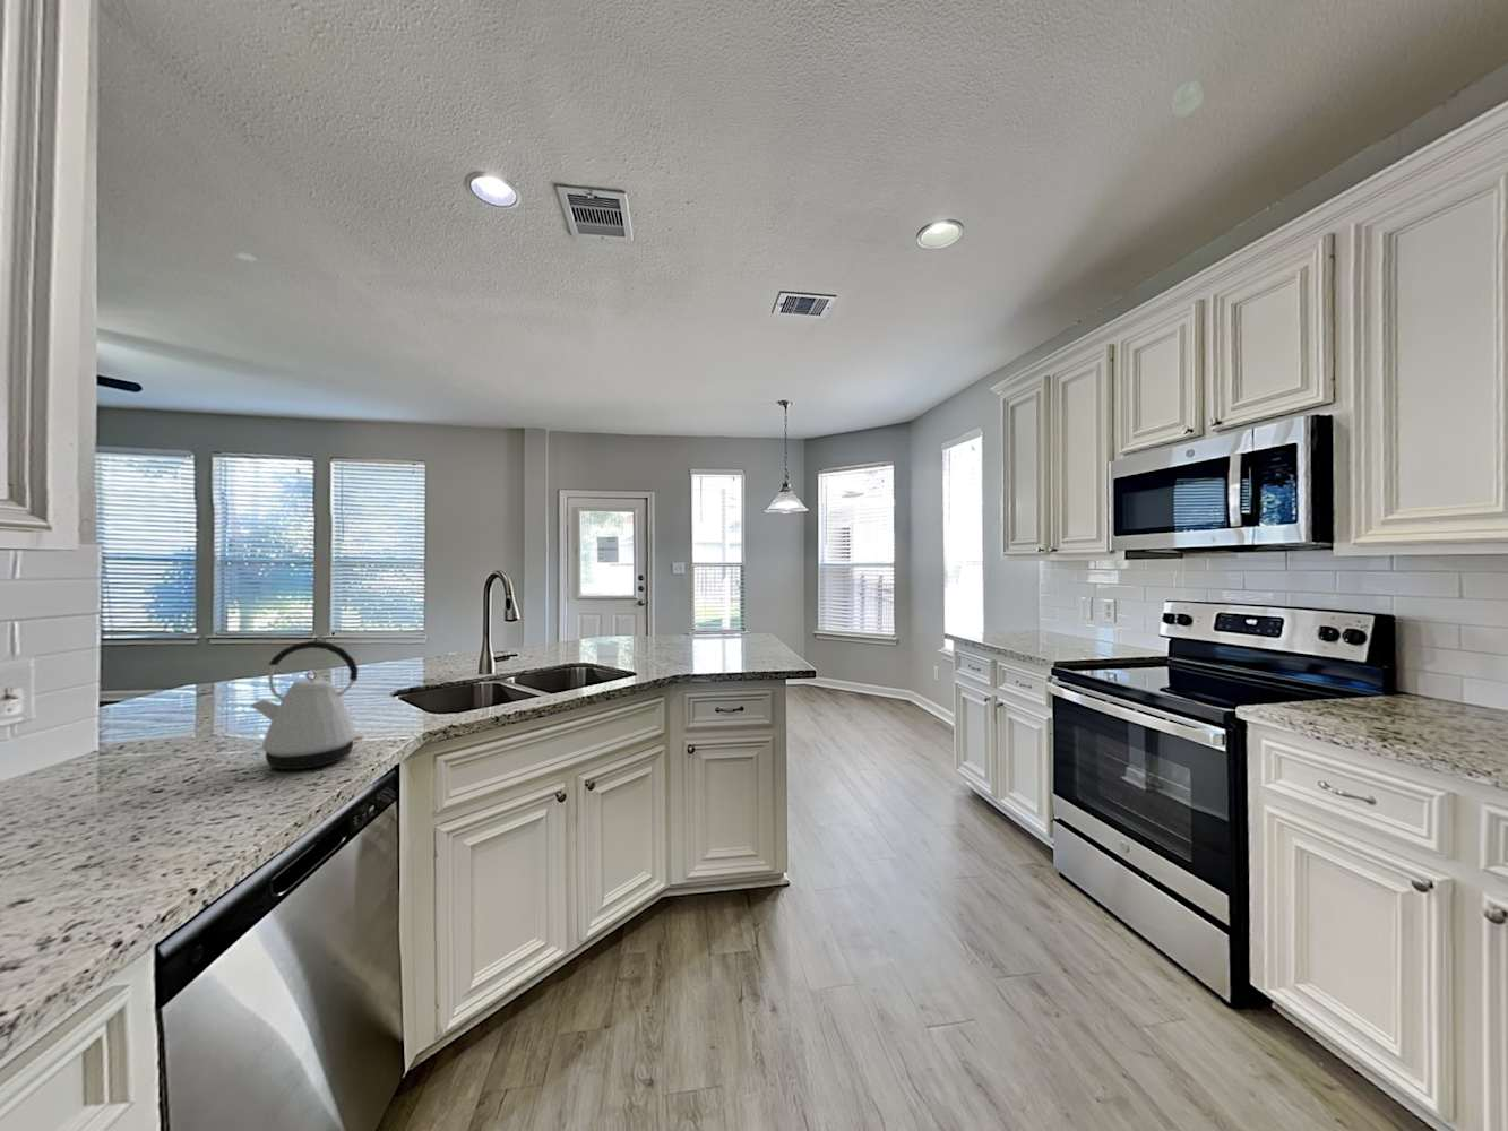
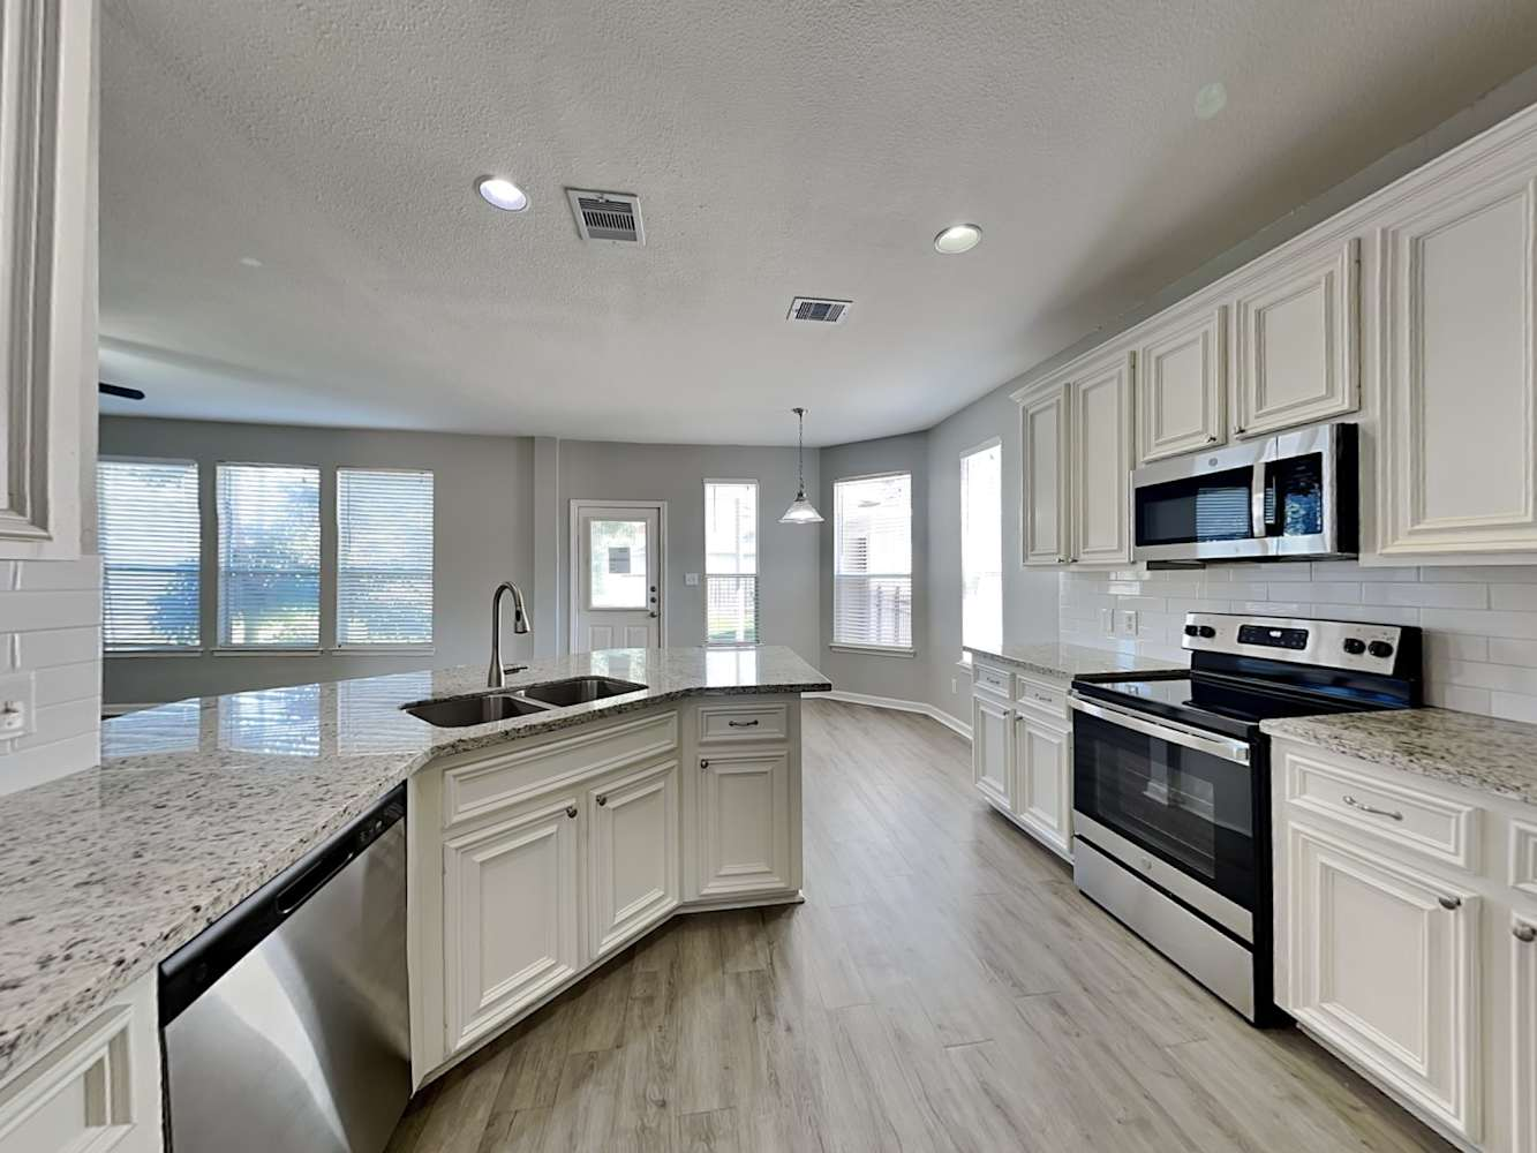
- kettle (308, 700)
